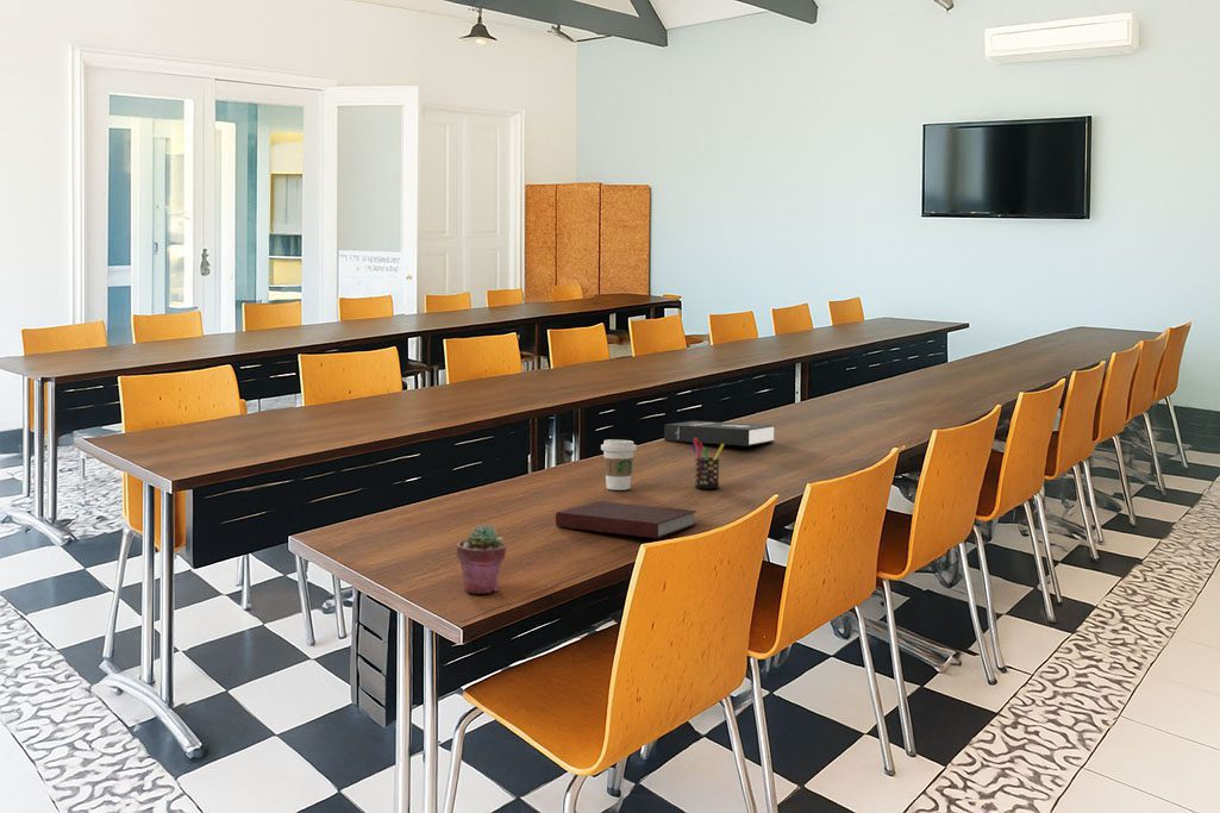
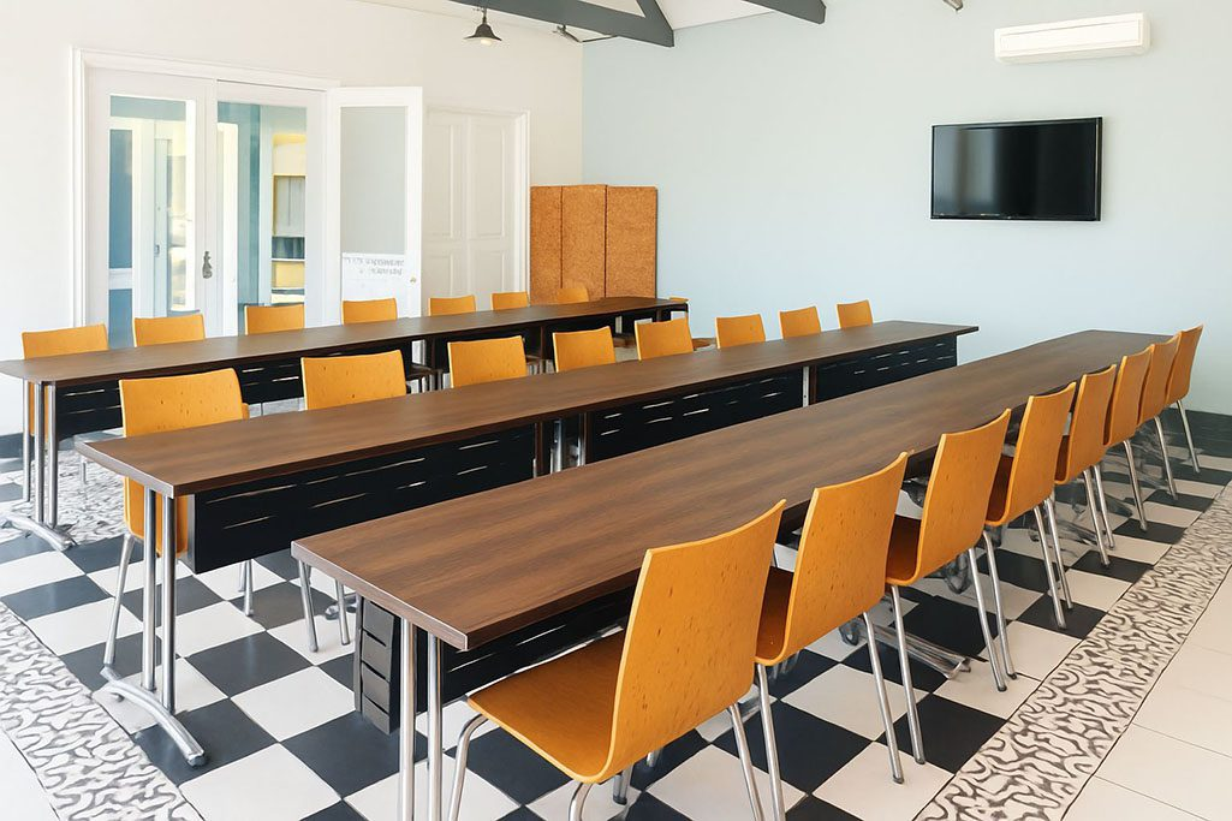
- booklet (719, 432)
- potted succulent (481, 557)
- pen holder (705, 462)
- coffee cup (618, 464)
- notebook (626, 518)
